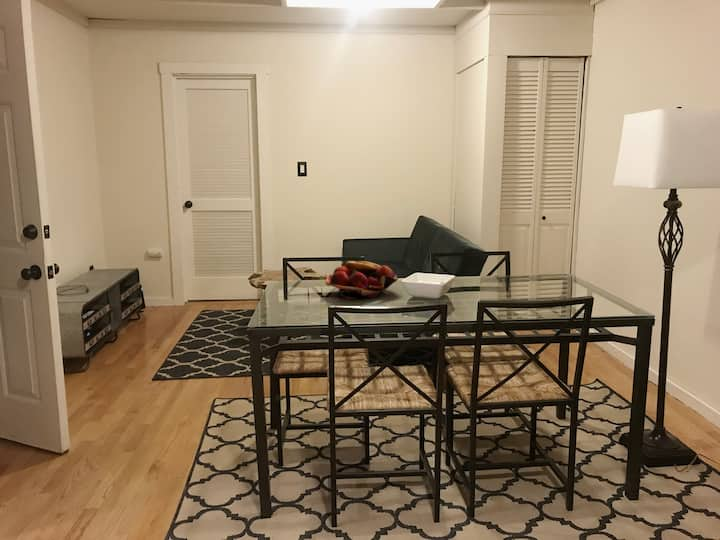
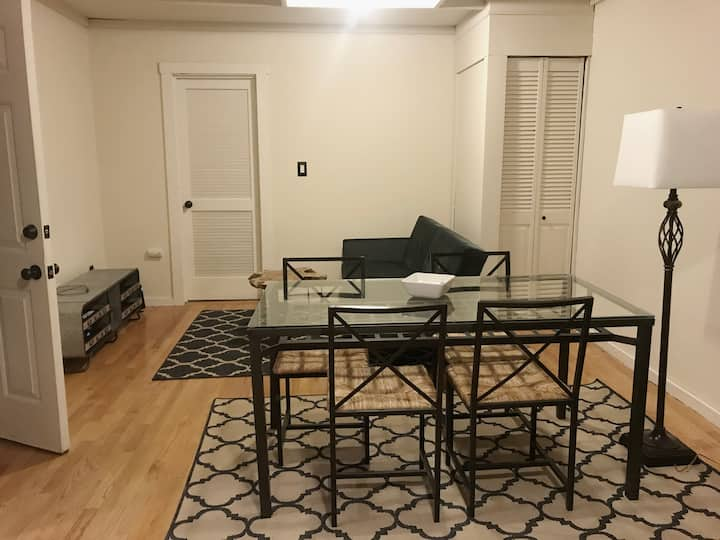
- fruit basket (360, 277)
